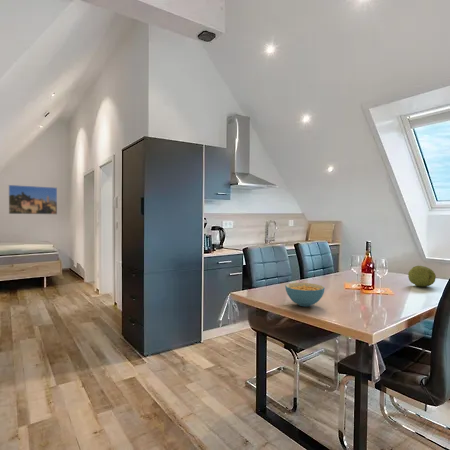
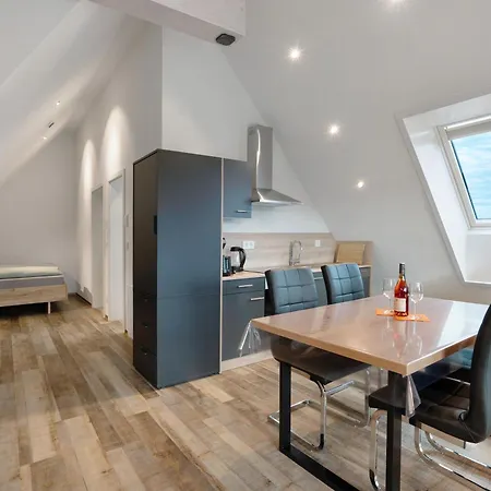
- cereal bowl (304, 295)
- fruit (421, 275)
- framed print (33, 200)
